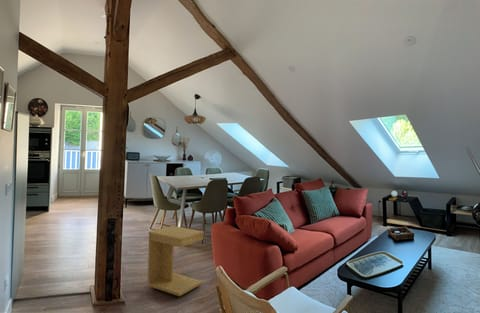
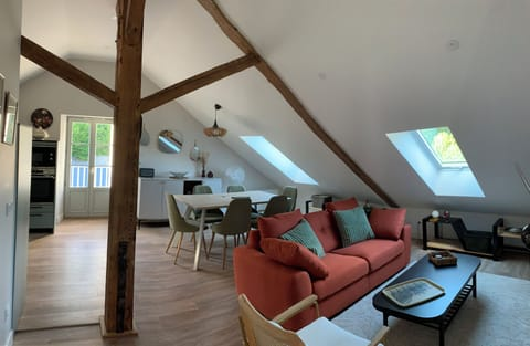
- side table (173, 259)
